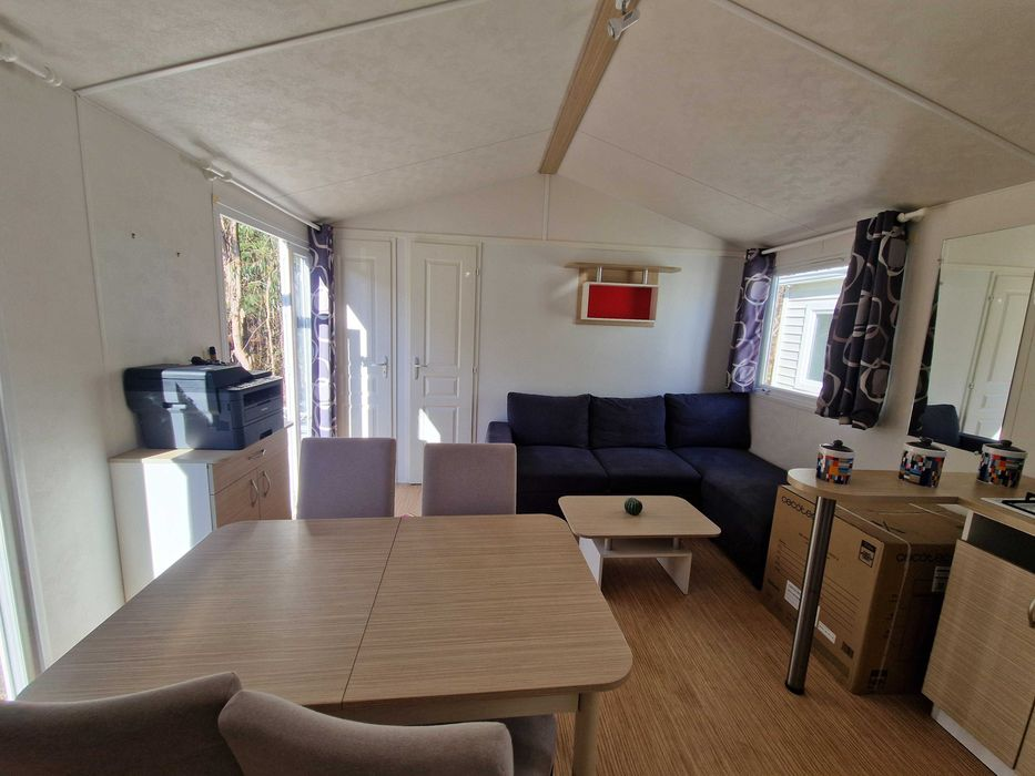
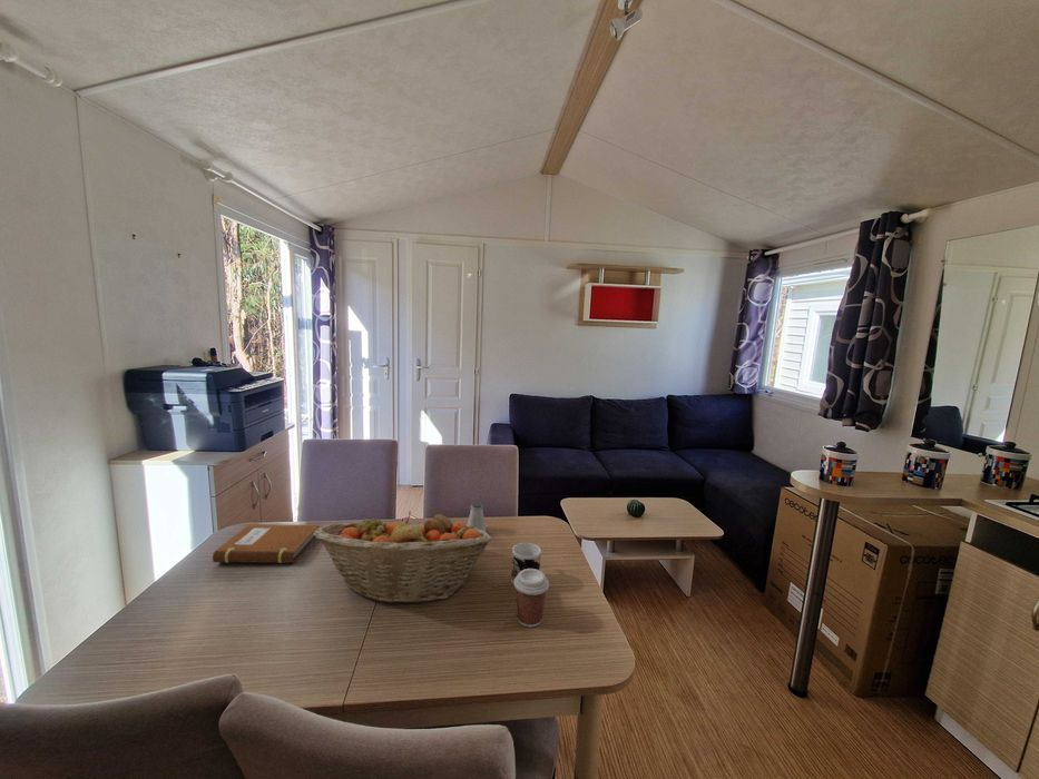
+ mug (526, 562)
+ coffee cup (530, 596)
+ saltshaker (476, 516)
+ fruit basket (404, 546)
+ notebook (267, 542)
